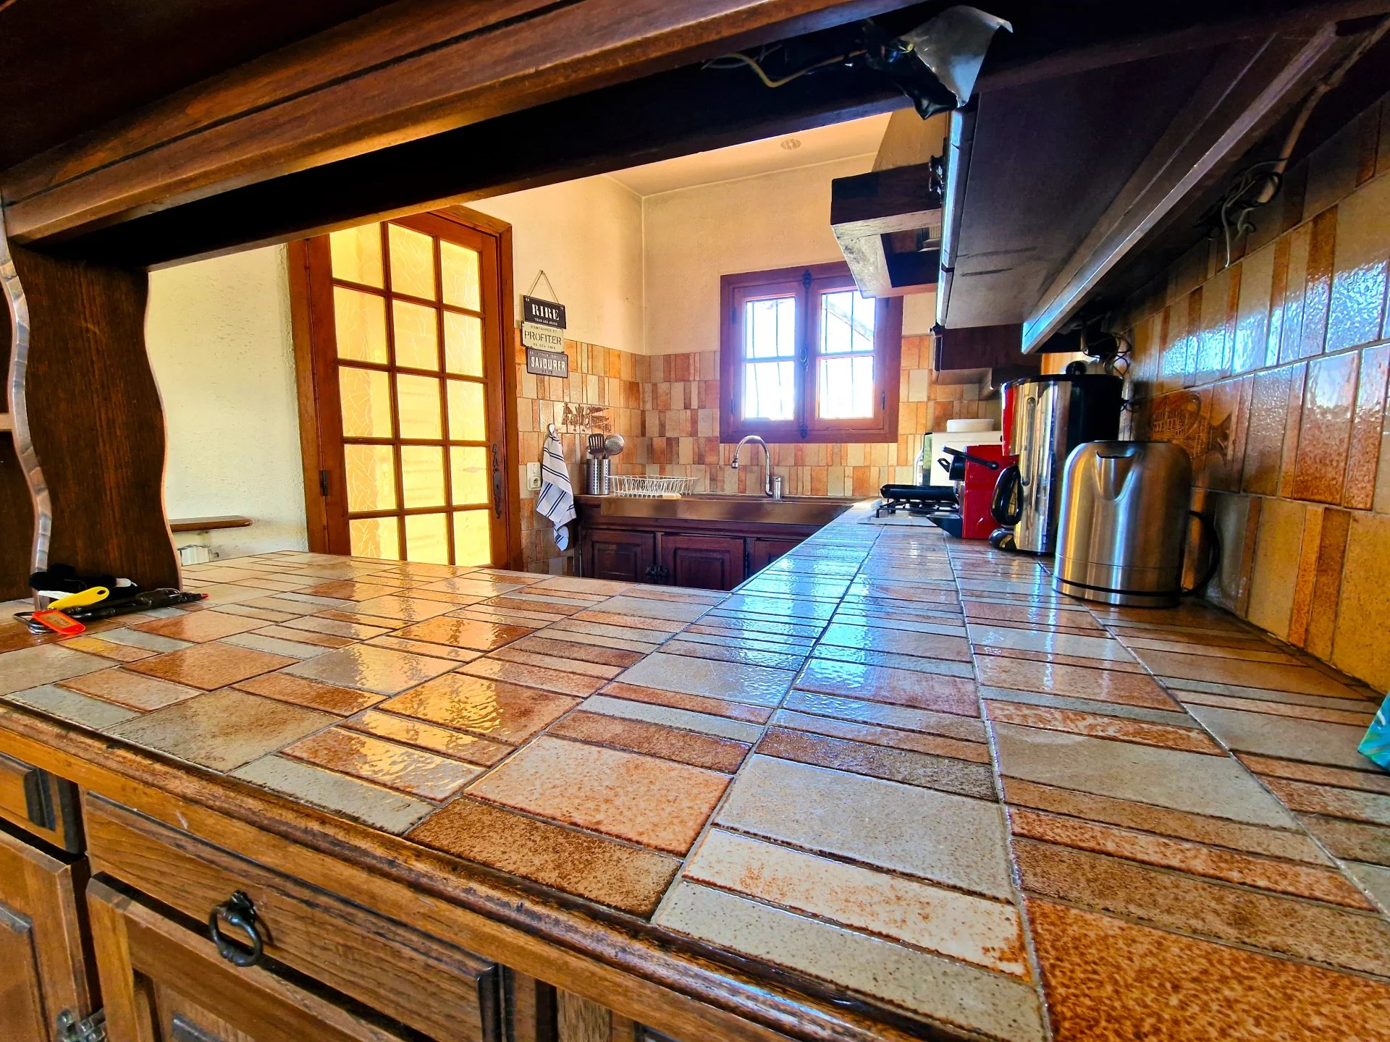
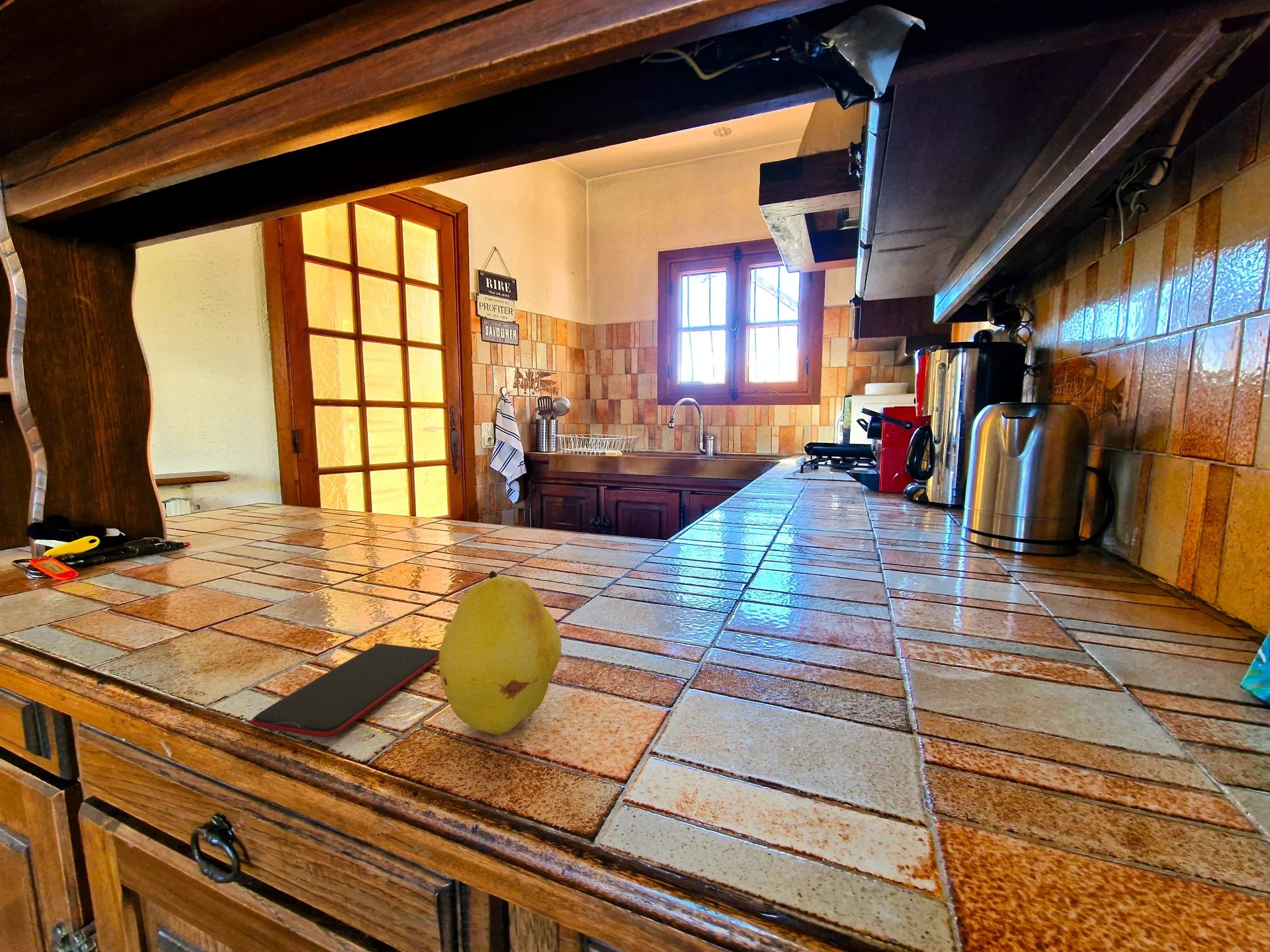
+ fruit (501, 648)
+ smartphone (357, 683)
